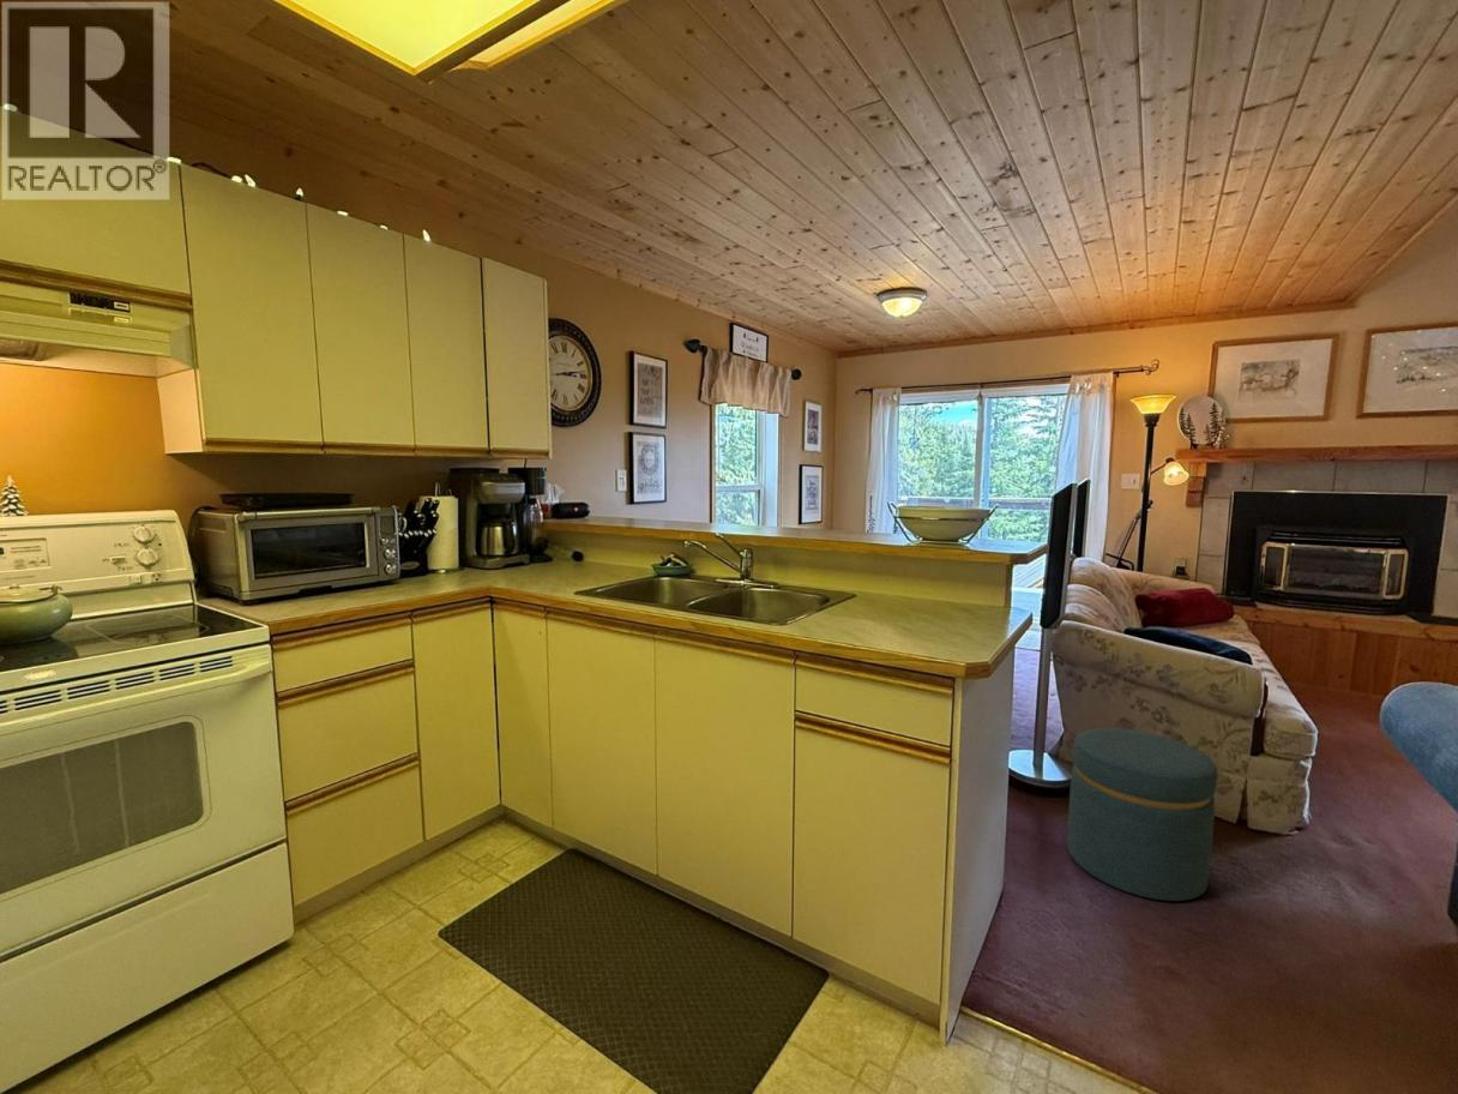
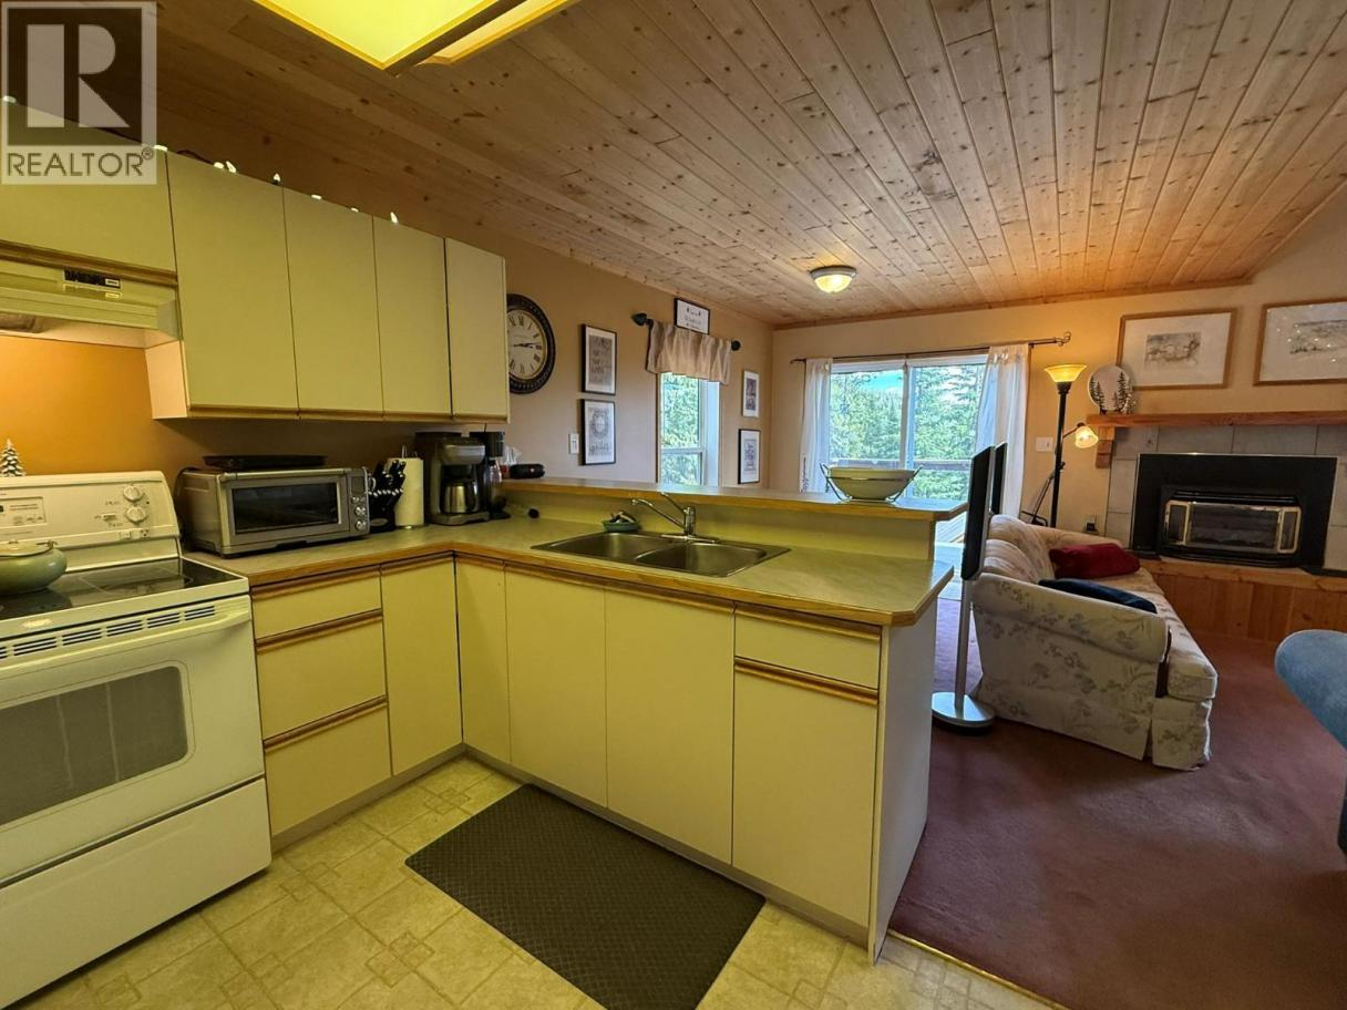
- ottoman (1138, 805)
